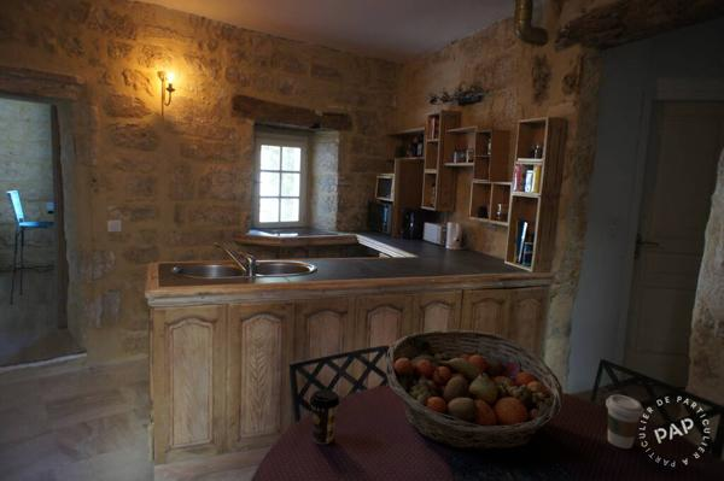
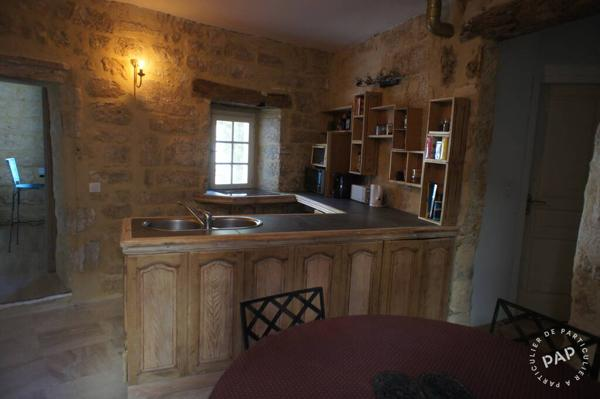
- fruit basket (469, 385)
- coffee cup (621, 421)
- coffee cup (323, 416)
